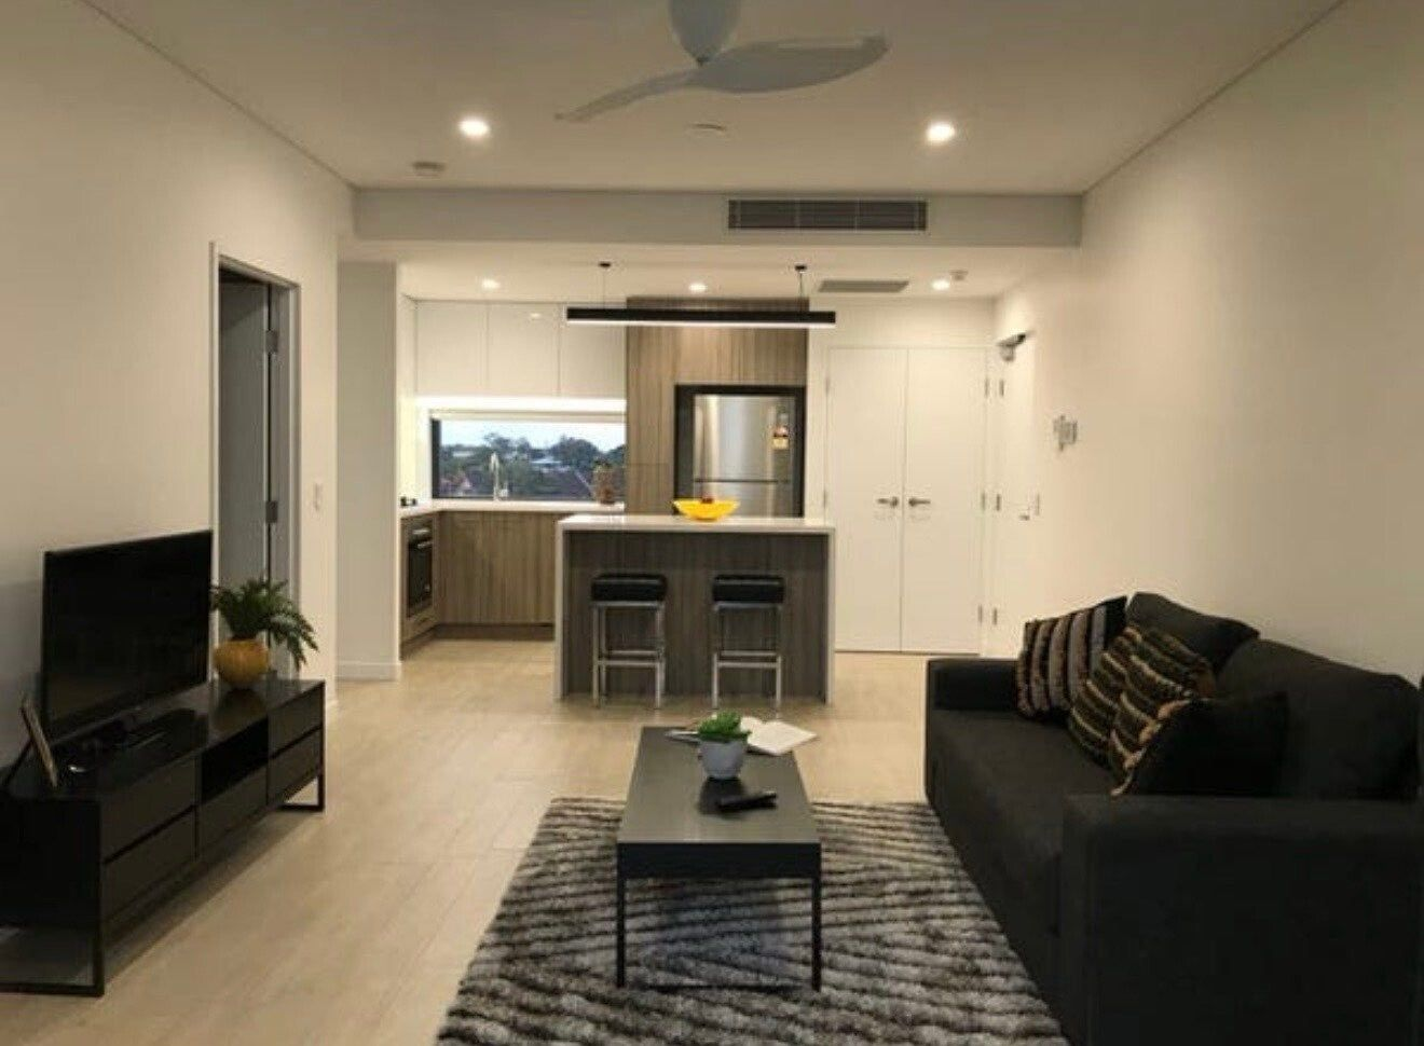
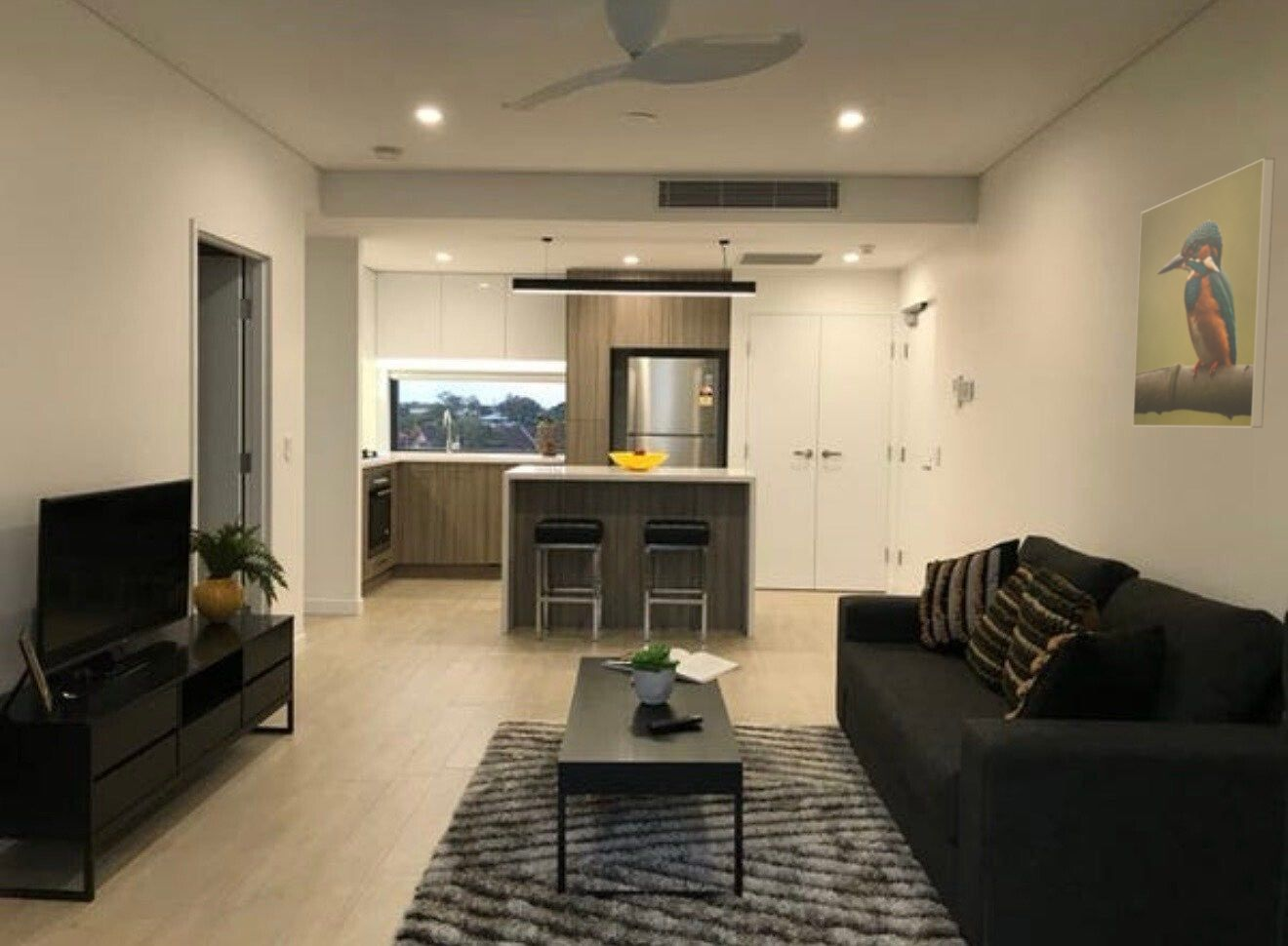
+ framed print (1194, 308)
